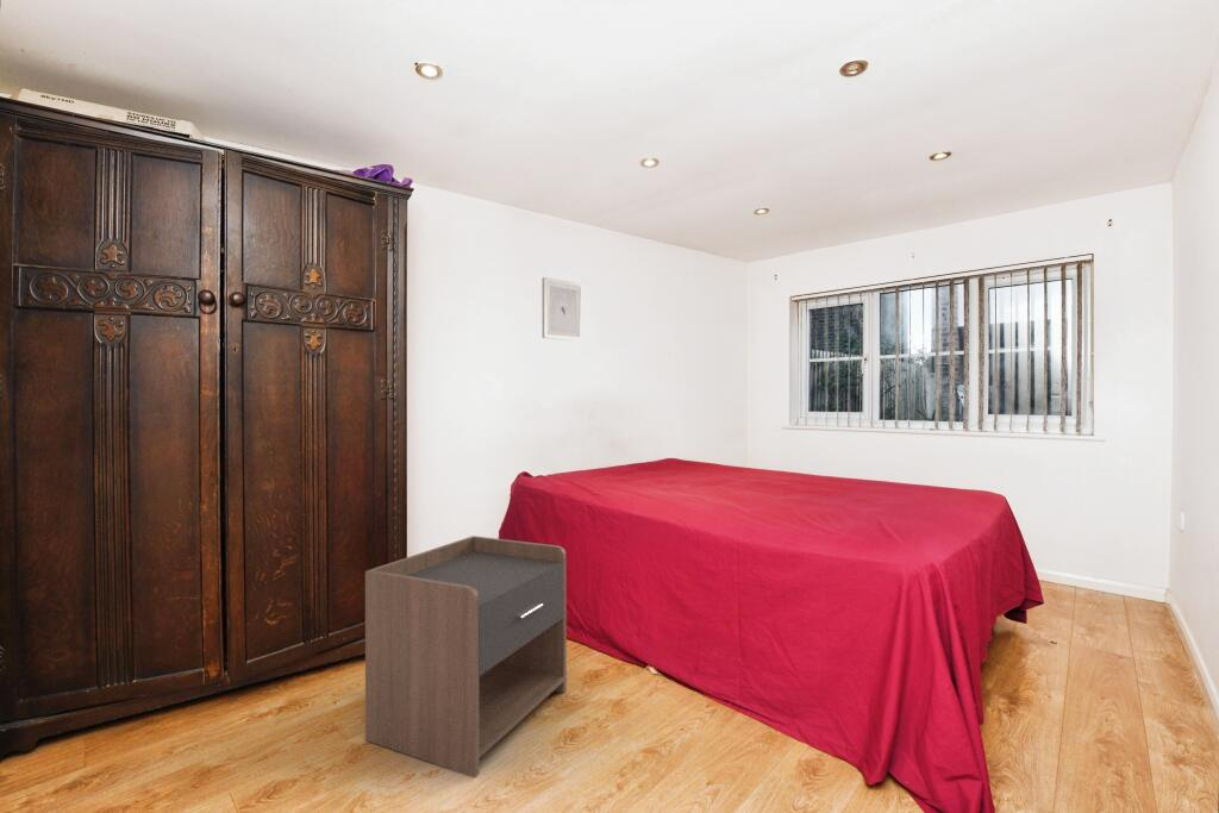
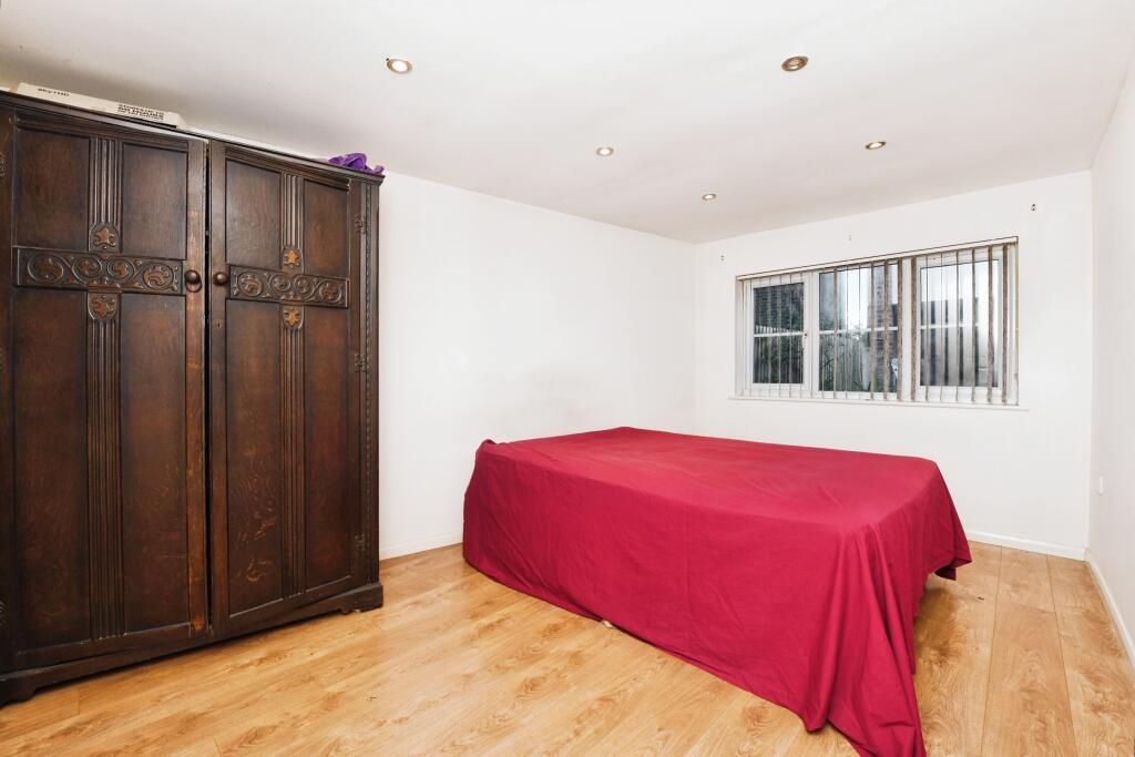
- nightstand (476, 636)
- wall art (563, 309)
